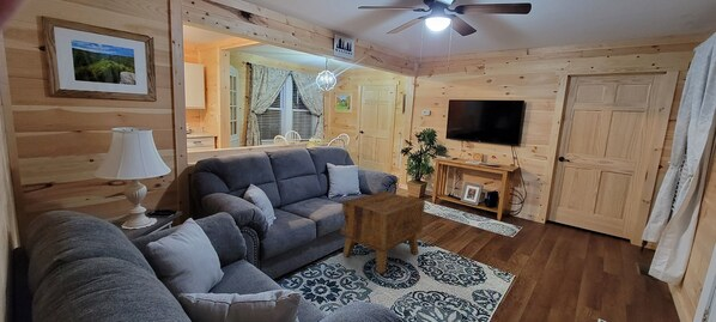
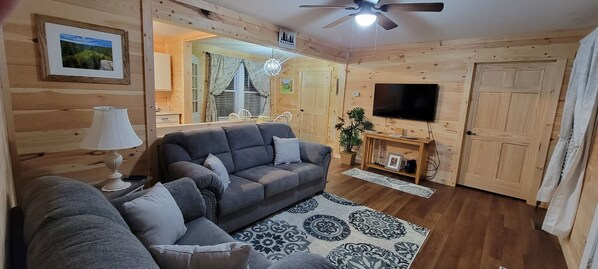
- side table (383, 227)
